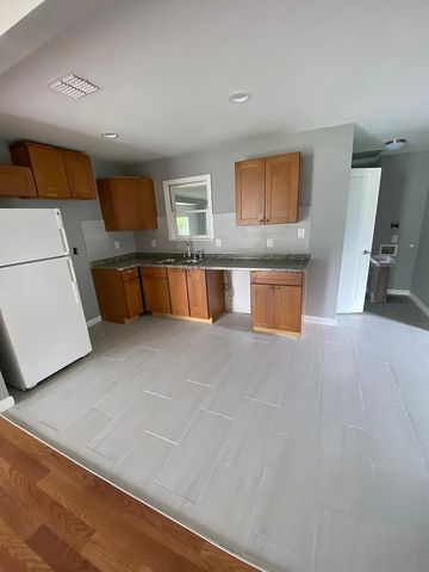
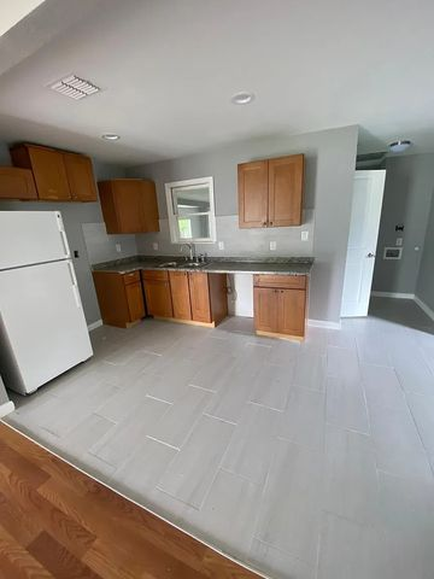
- trash can (379, 278)
